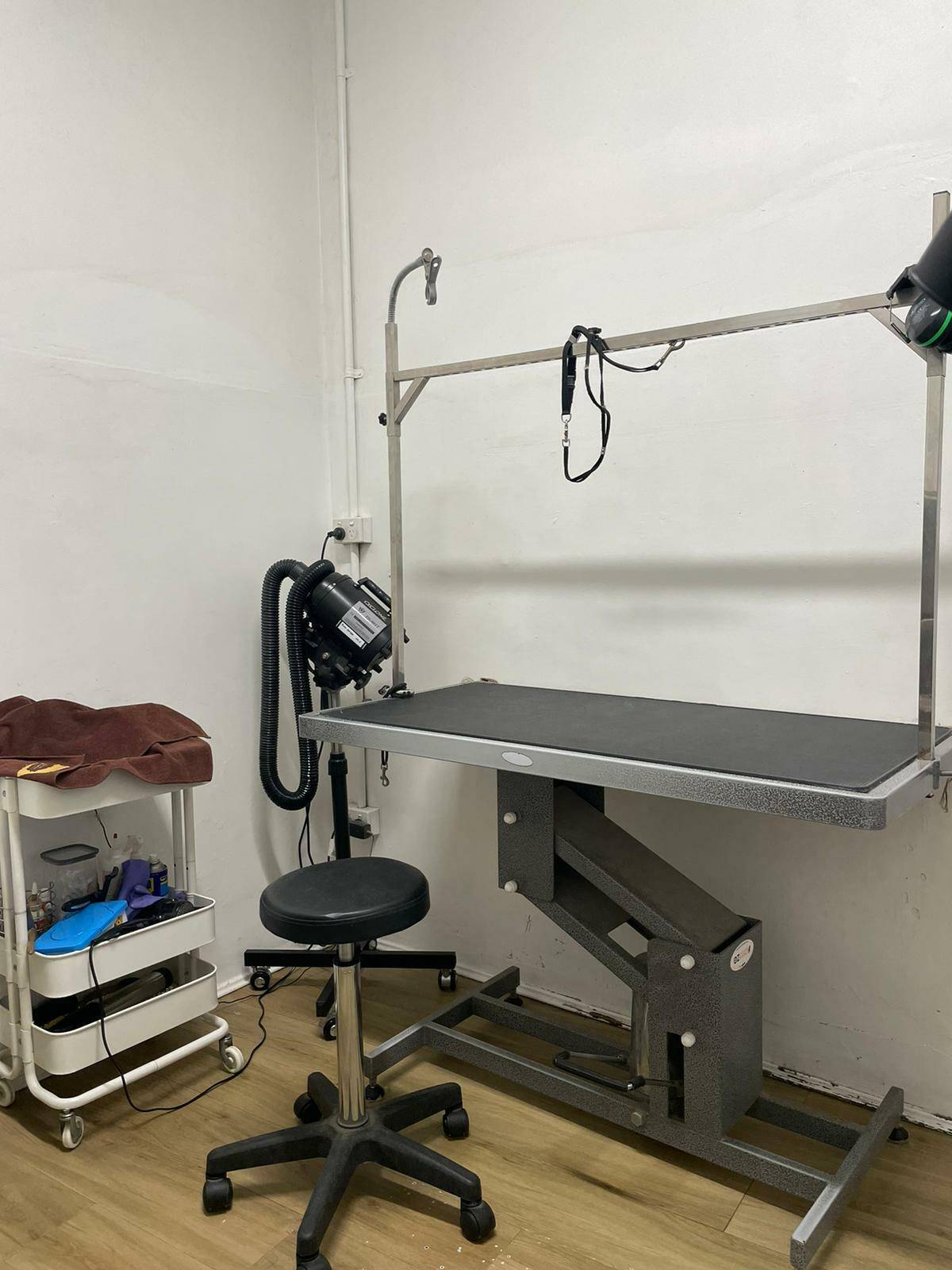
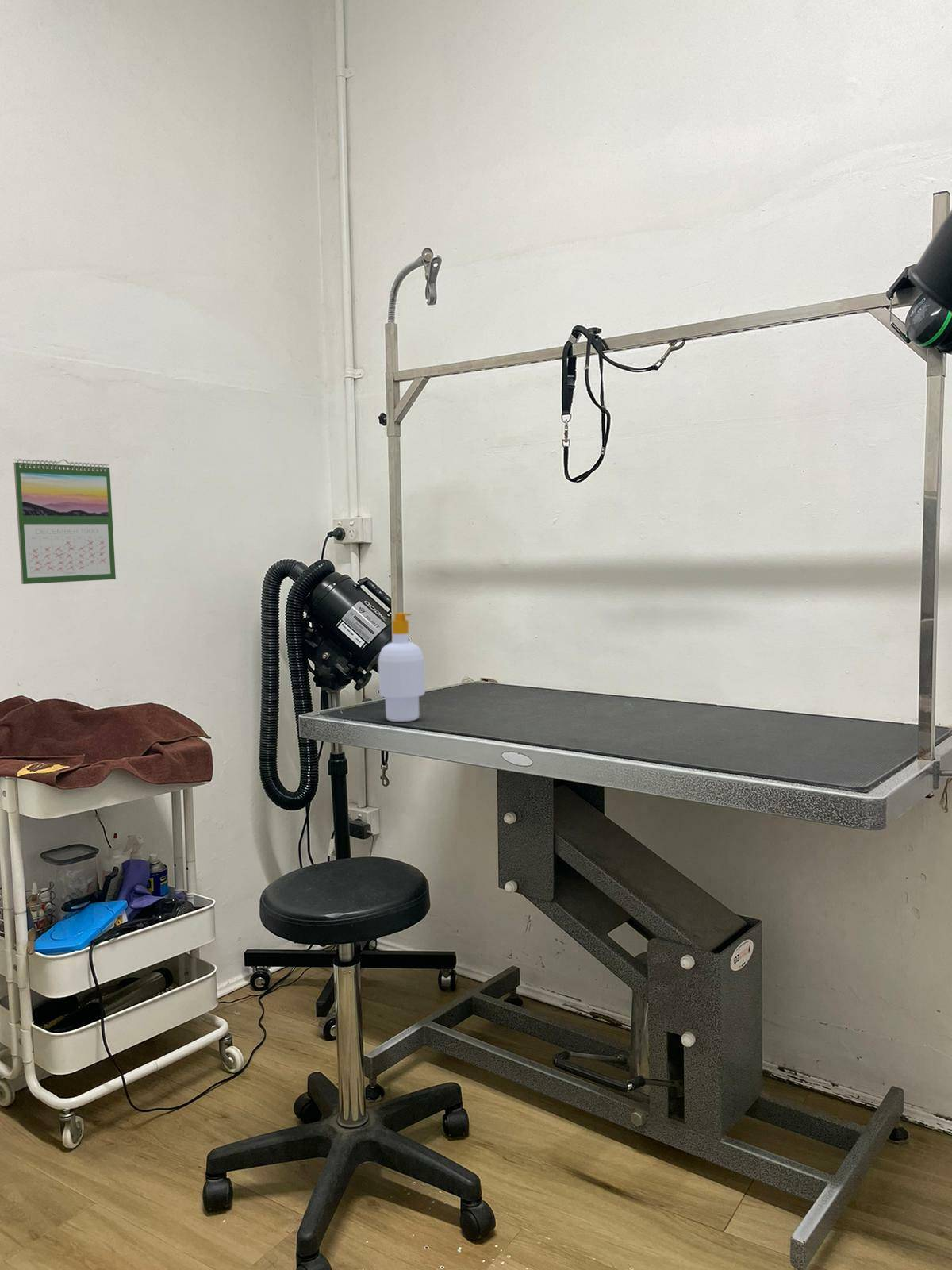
+ soap bottle (401, 666)
+ calendar (67, 521)
